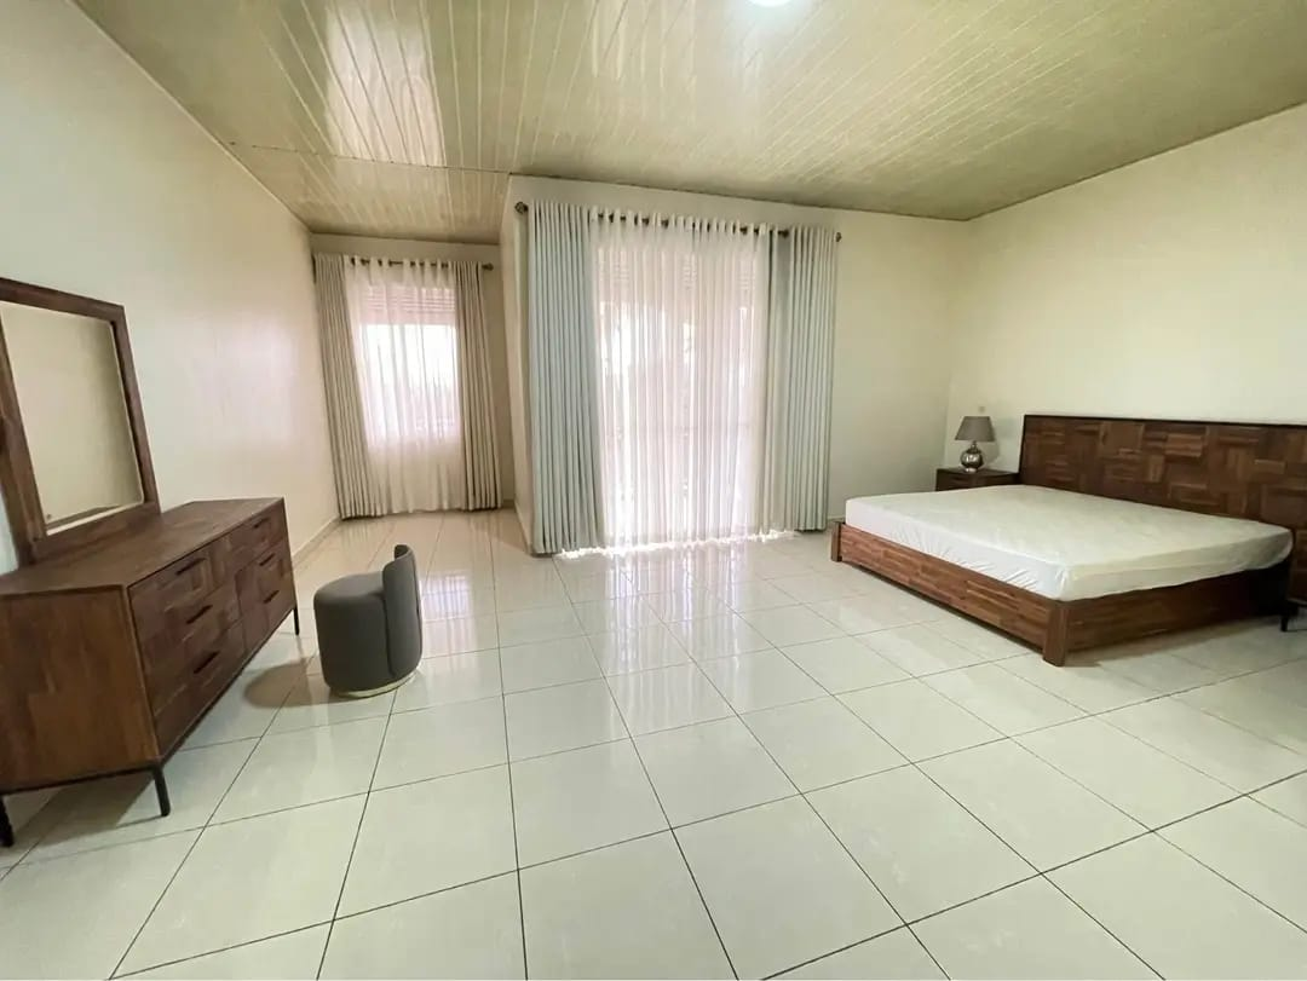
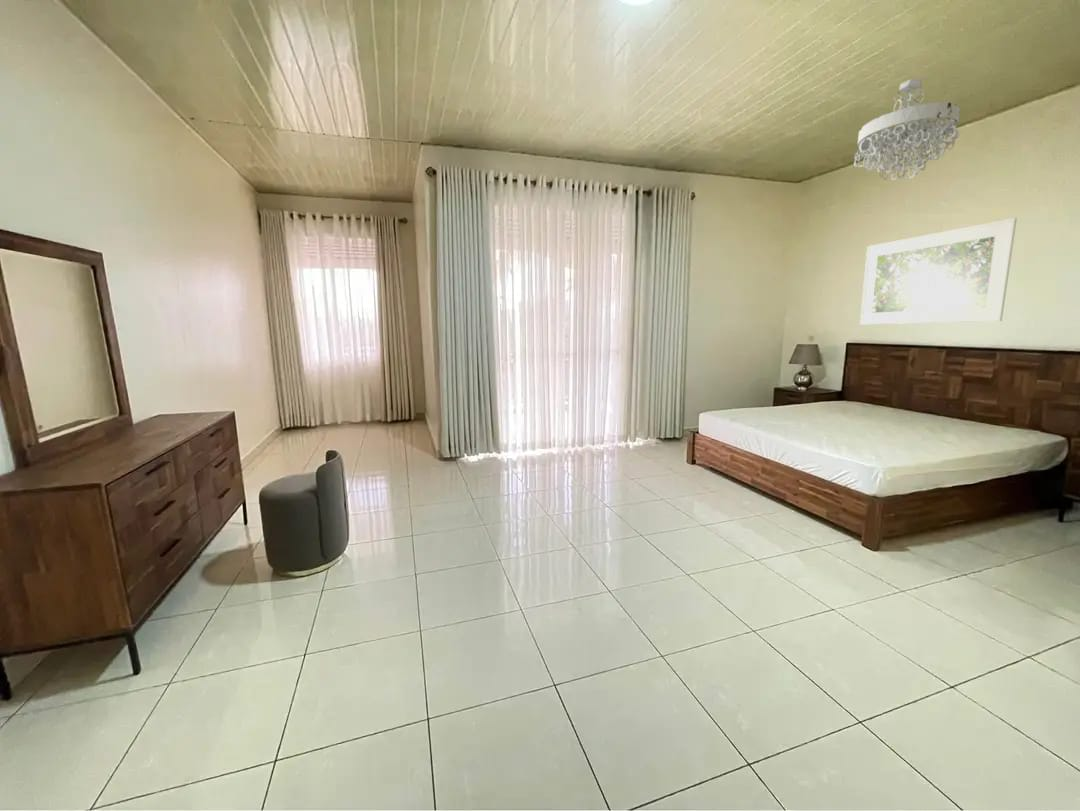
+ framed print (926, 279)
+ chandelier (904, 132)
